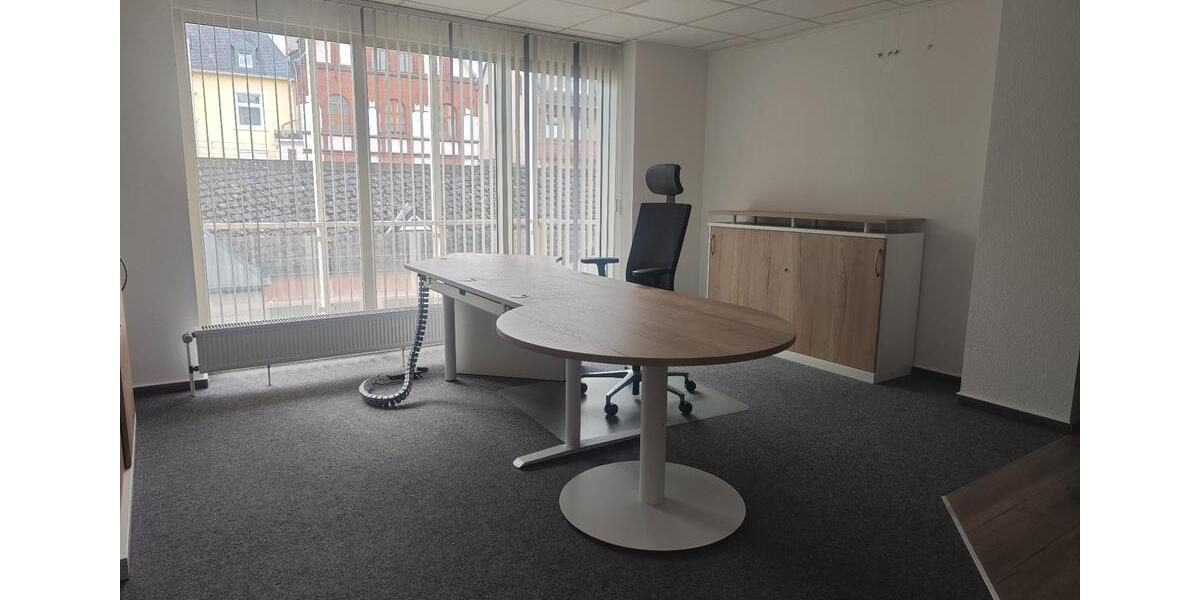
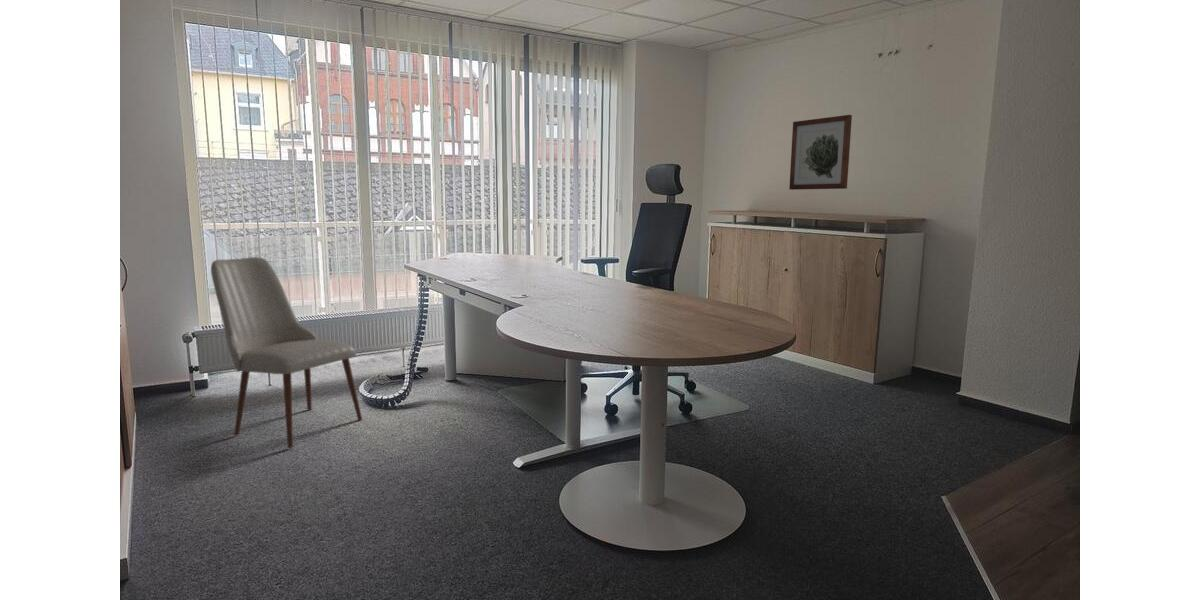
+ chair (280, 343)
+ wall art (819, 154)
